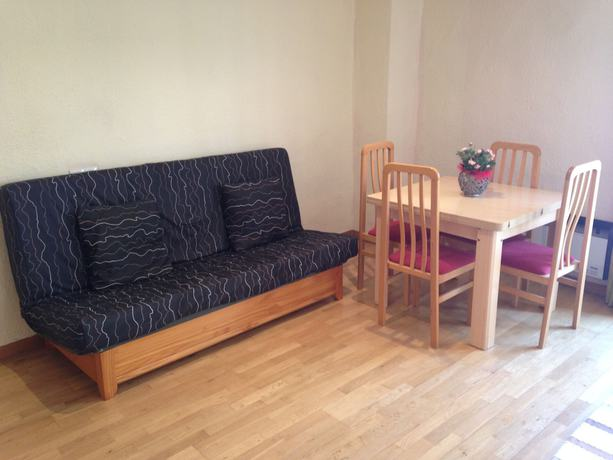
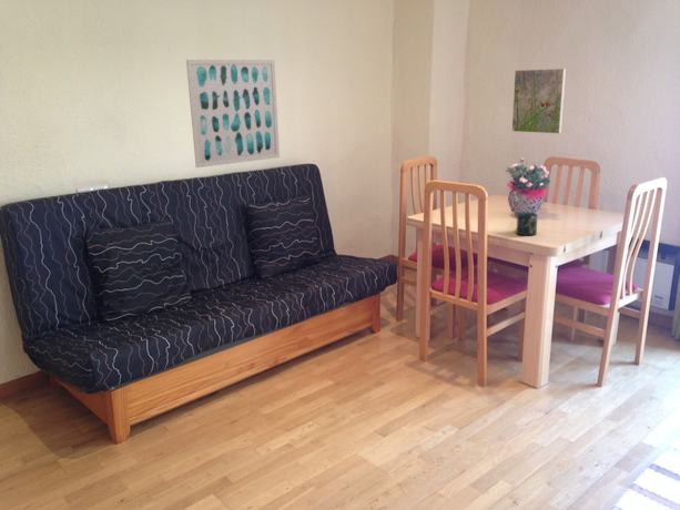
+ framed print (537, 101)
+ wall art (236, 112)
+ cup (526, 224)
